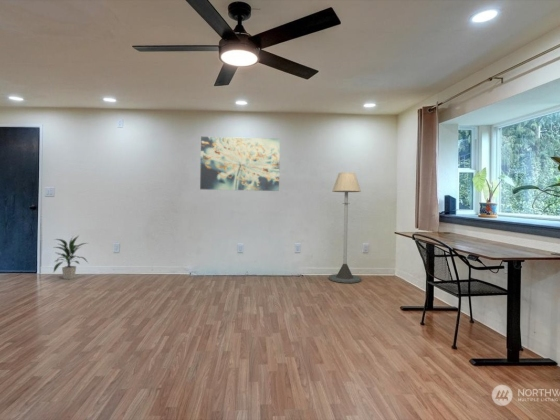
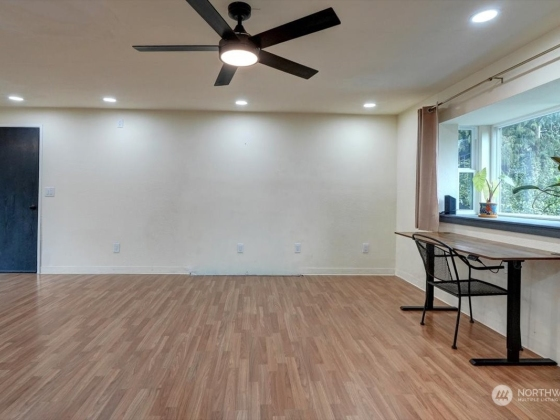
- wall art (240, 164)
- floor lamp (345, 226)
- indoor plant (67, 256)
